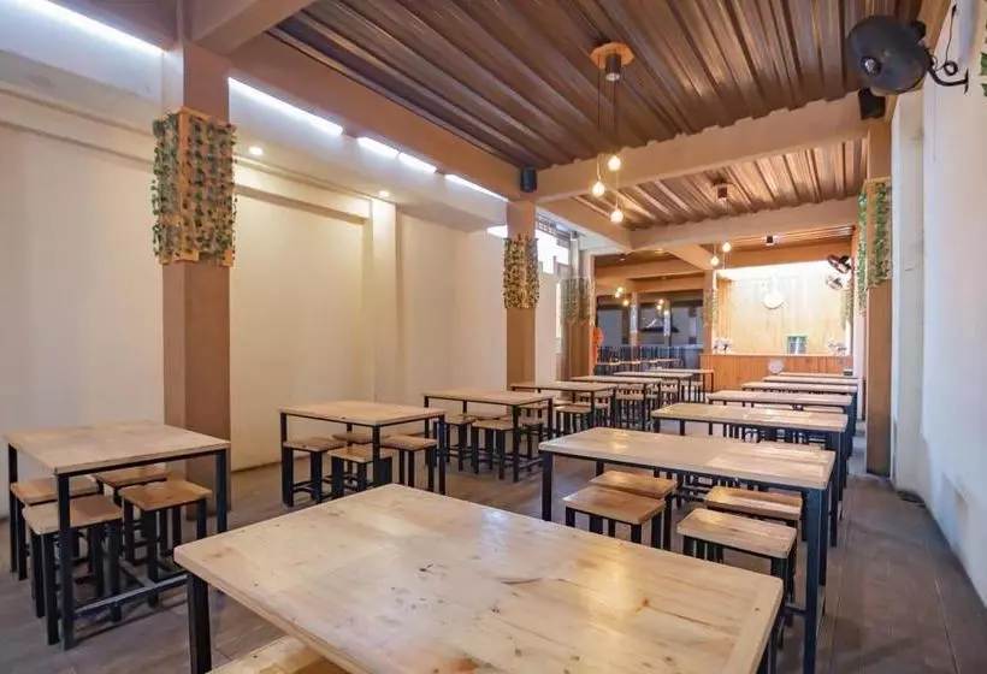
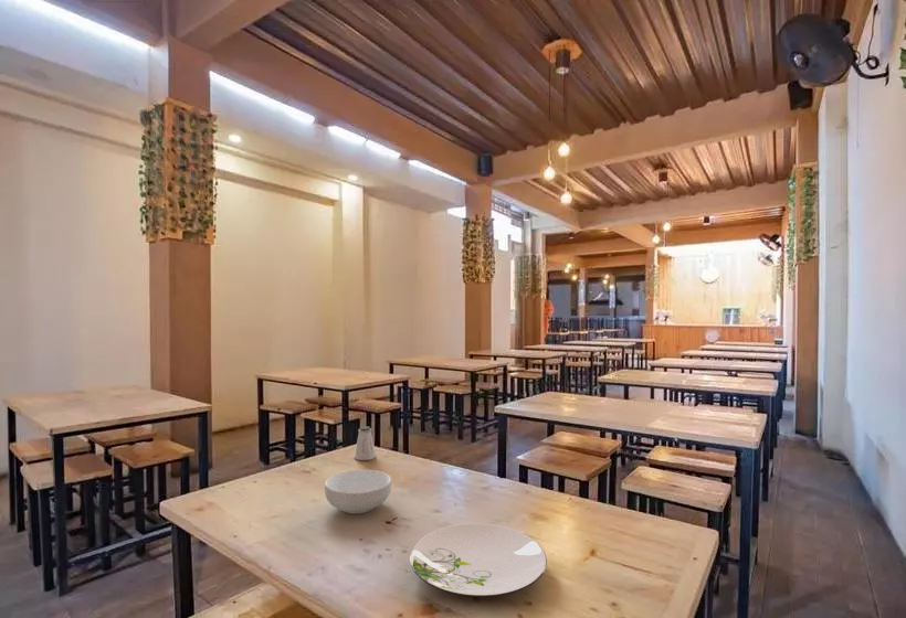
+ plate (477, 563)
+ cereal bowl (358, 493)
+ saltshaker (365, 441)
